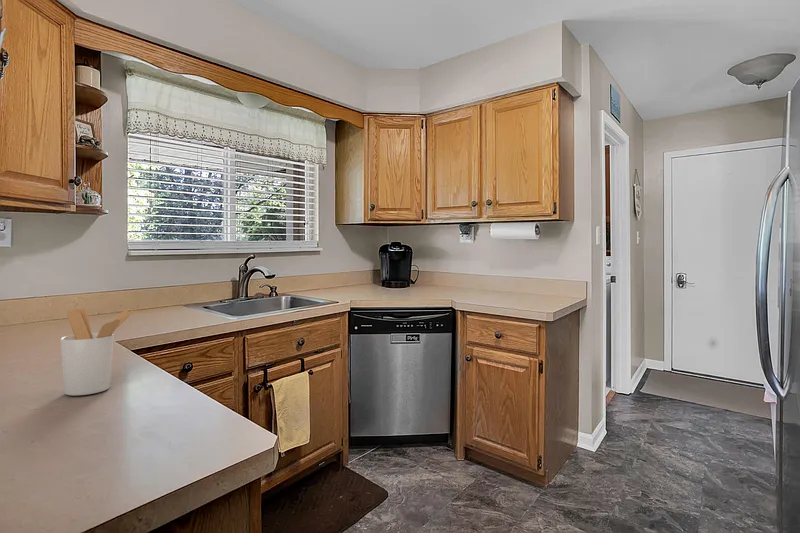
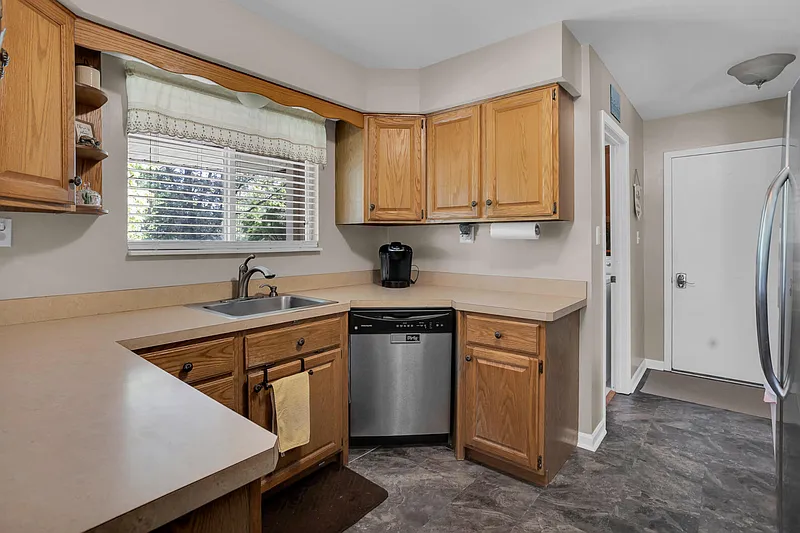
- utensil holder (100, 348)
